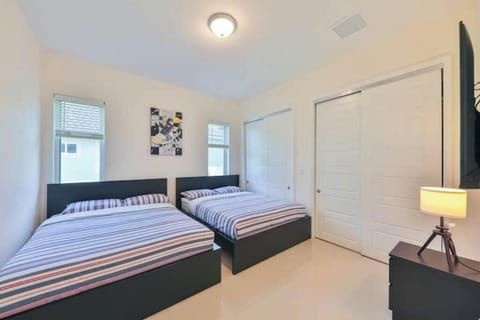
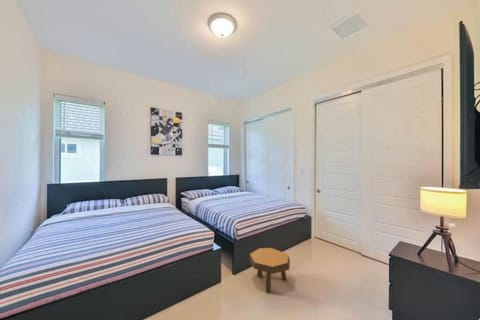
+ footstool (269, 268)
